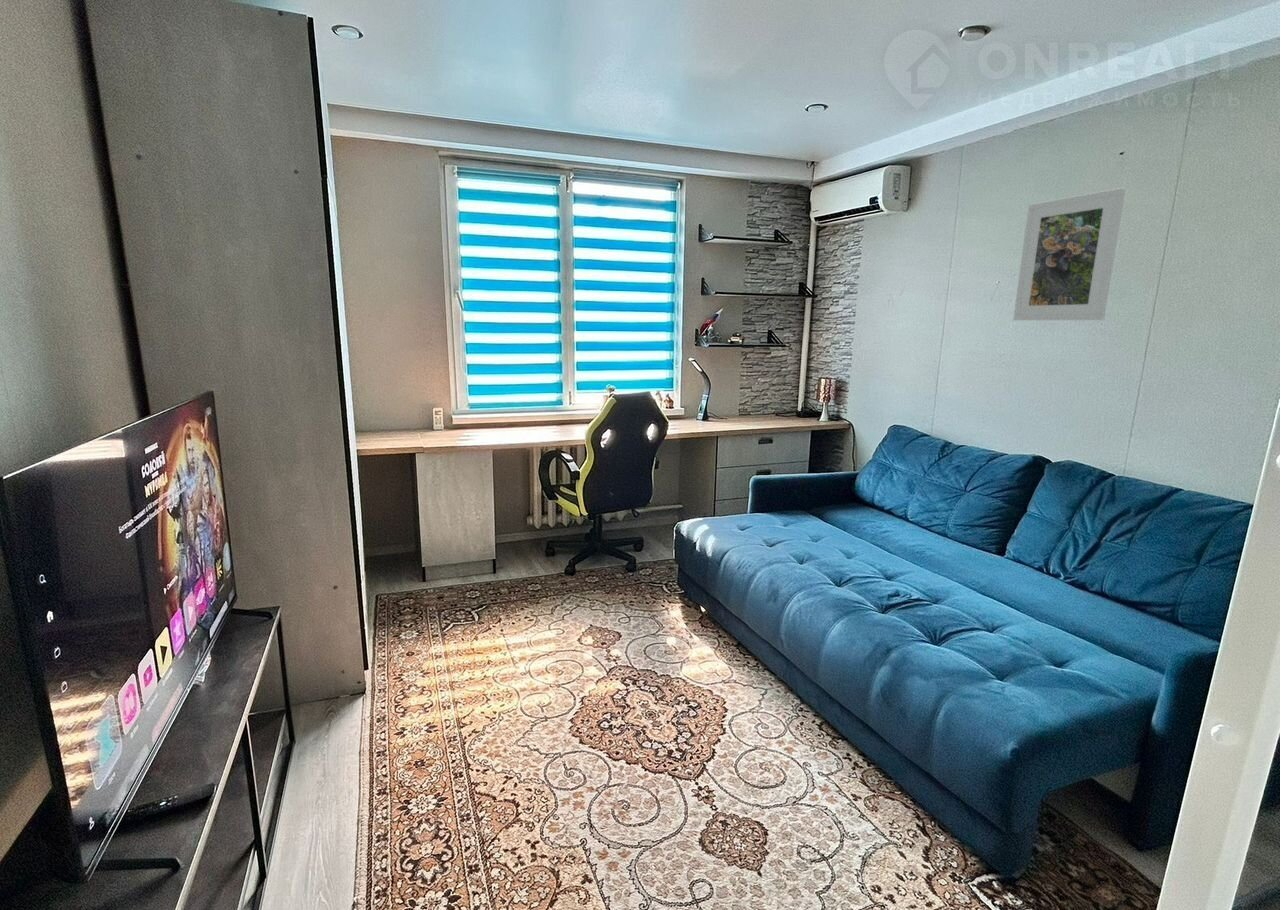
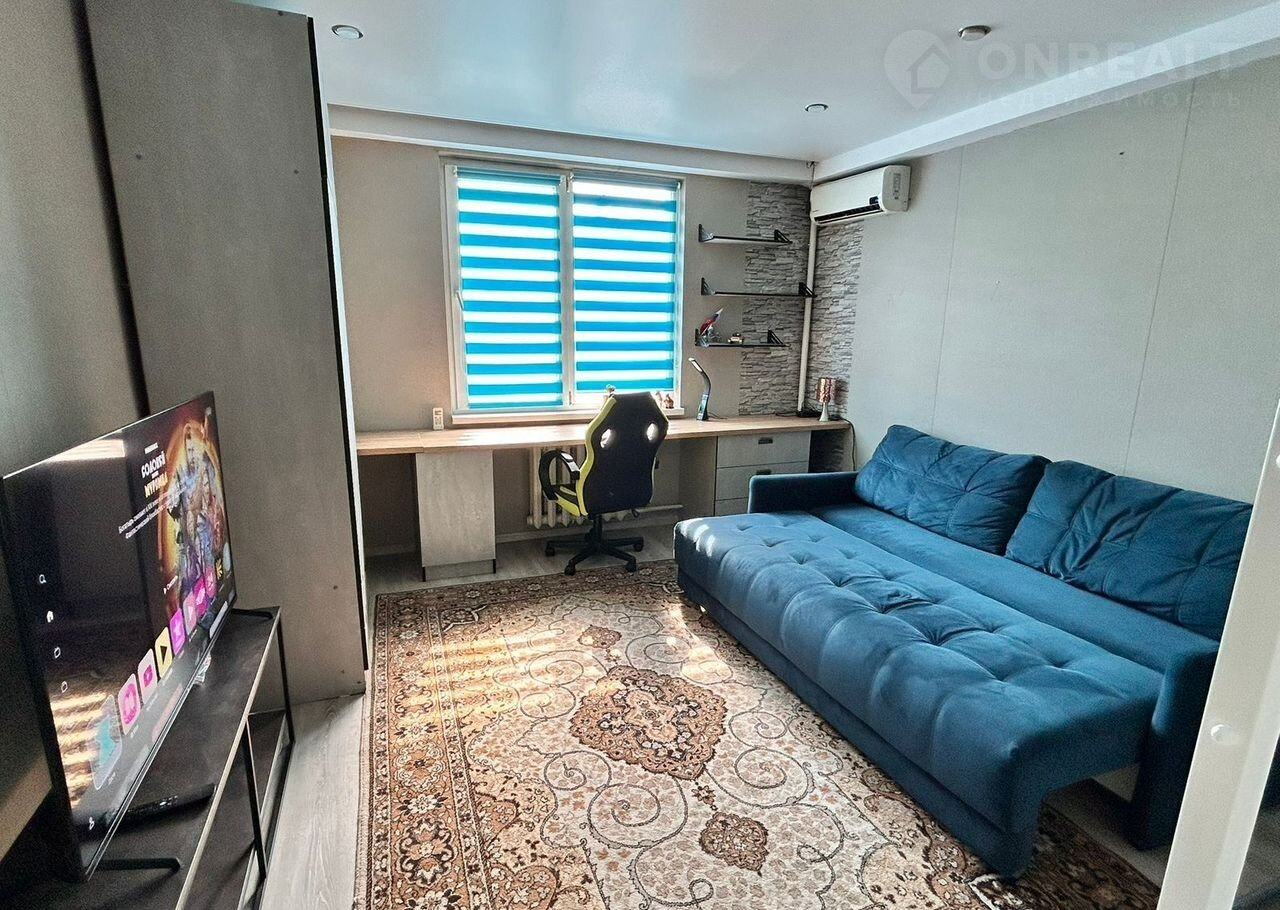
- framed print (1064, 259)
